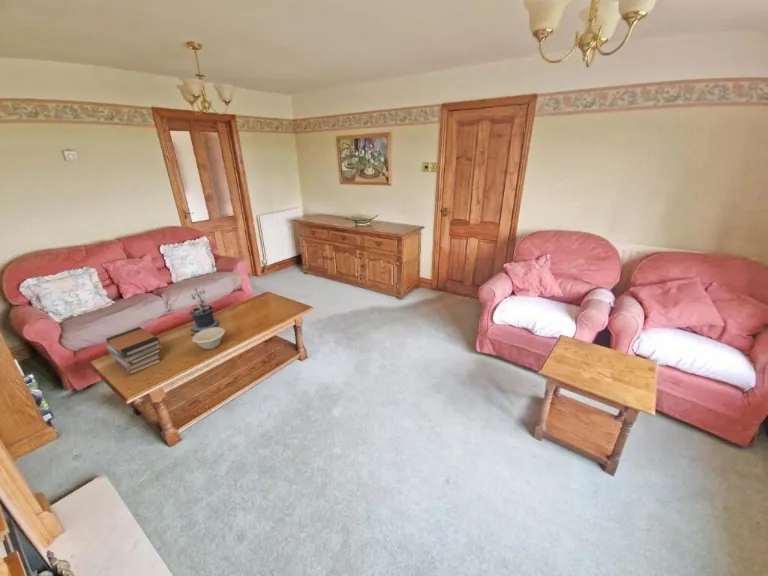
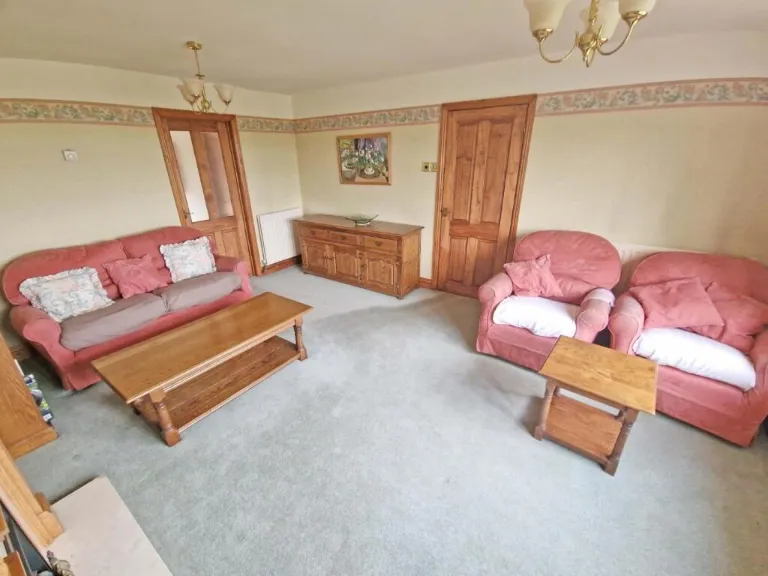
- potted plant (199, 307)
- book stack (135, 349)
- bowl (209, 339)
